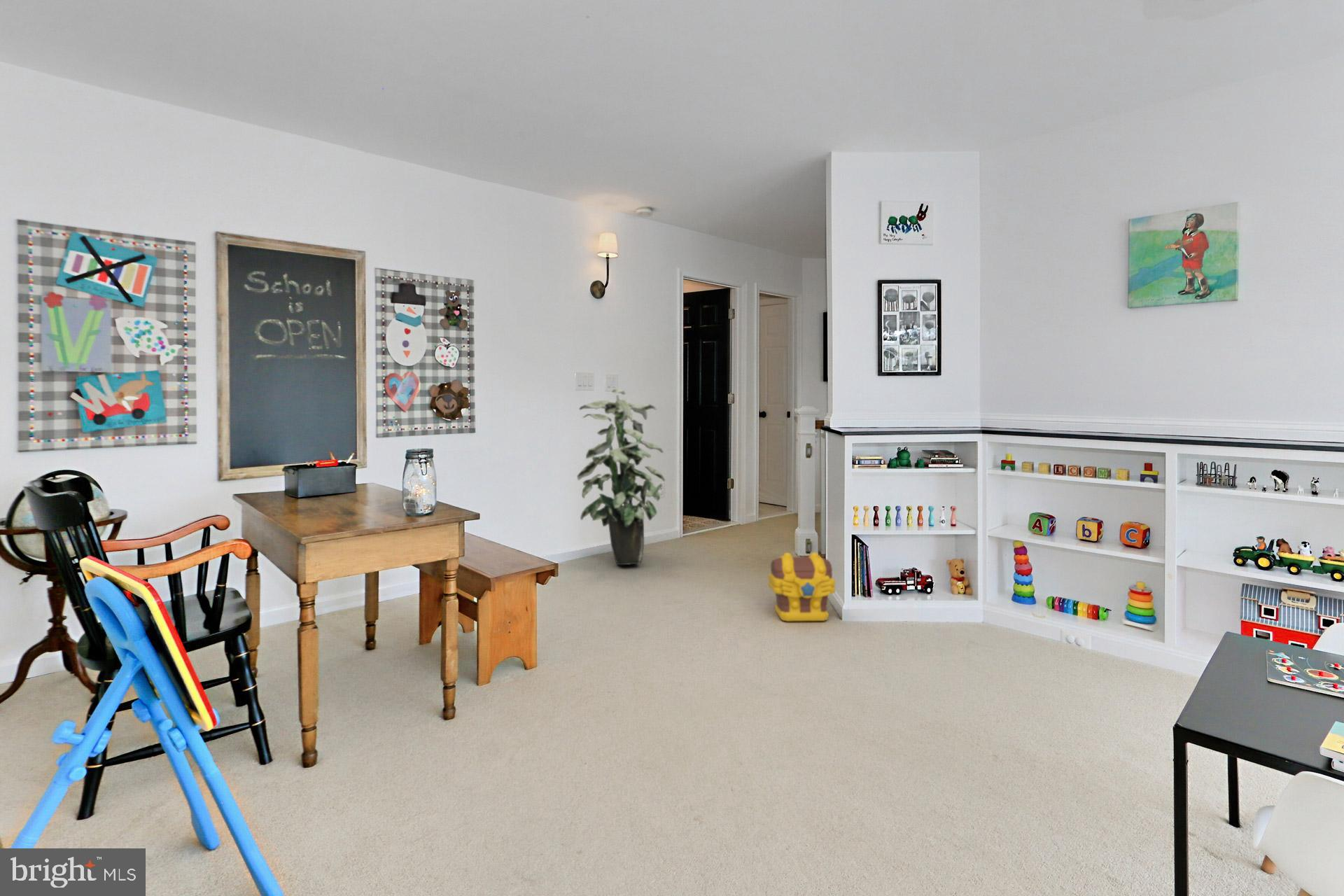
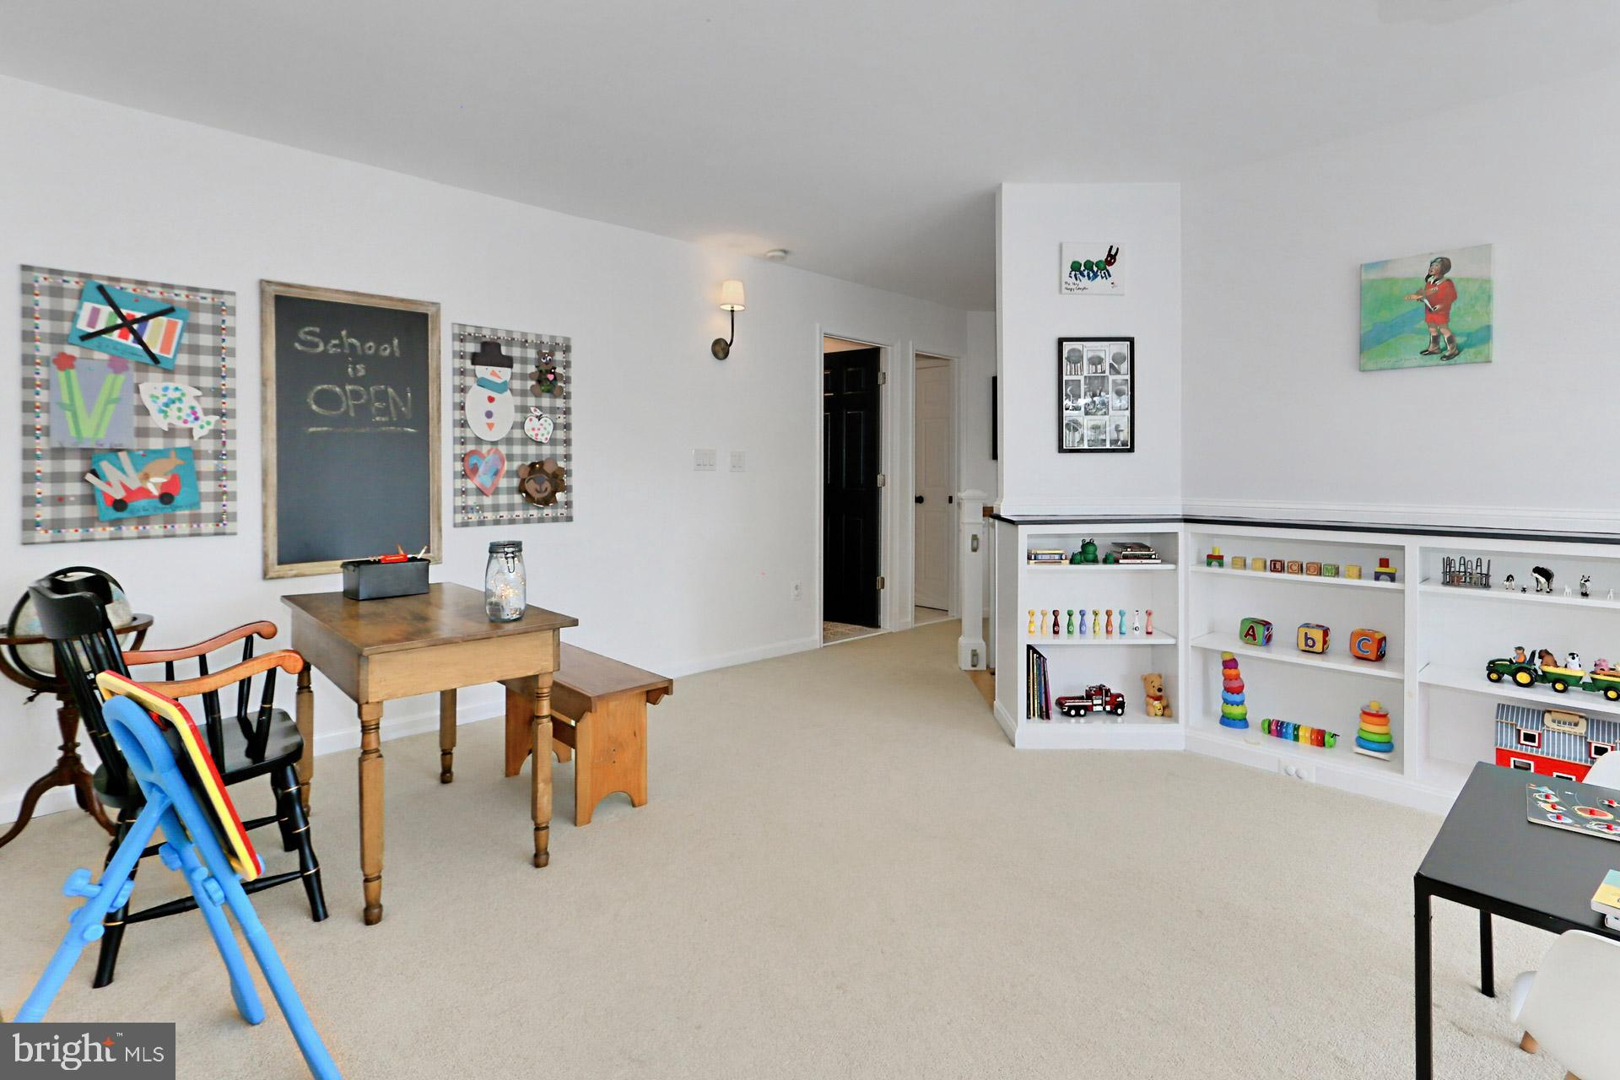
- toy chest (802, 585)
- indoor plant (620, 477)
